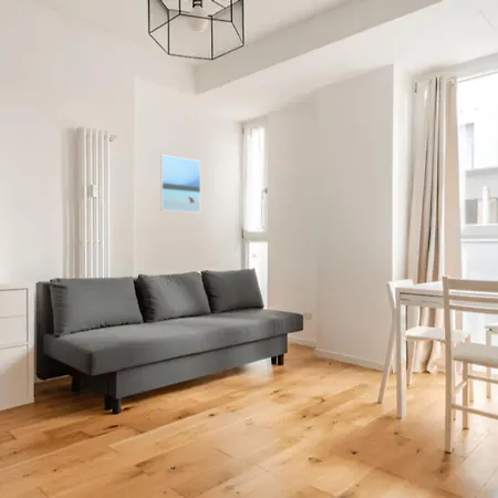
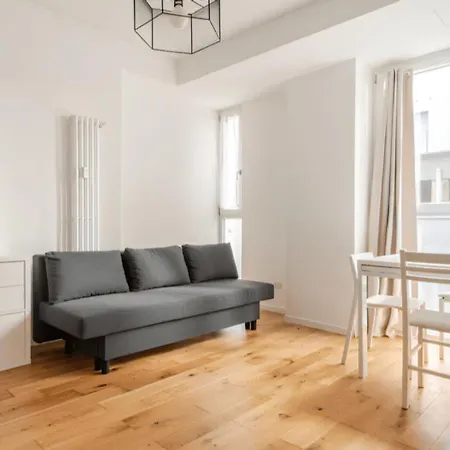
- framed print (180, 185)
